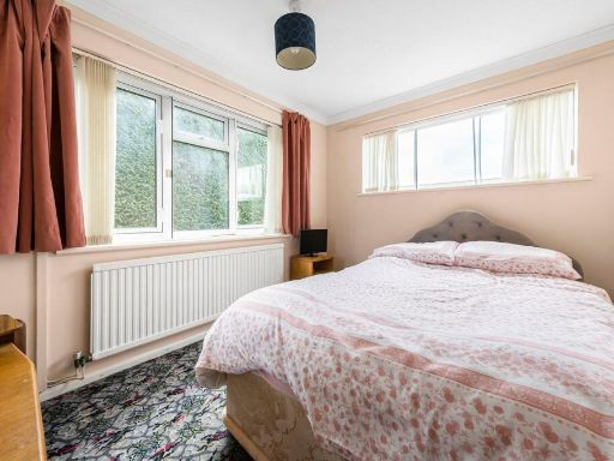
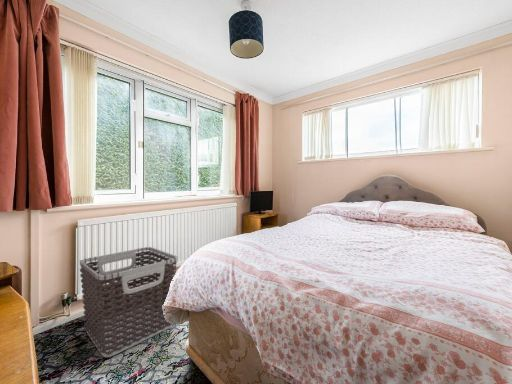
+ clothes hamper (130, 292)
